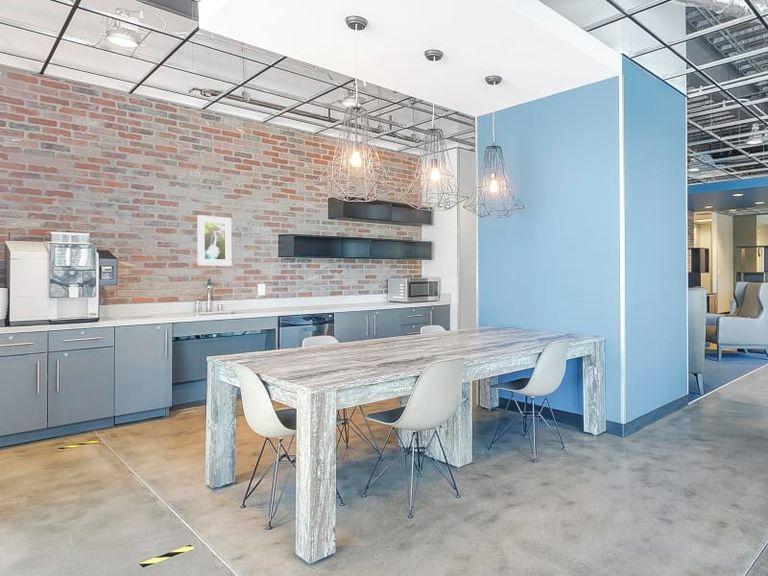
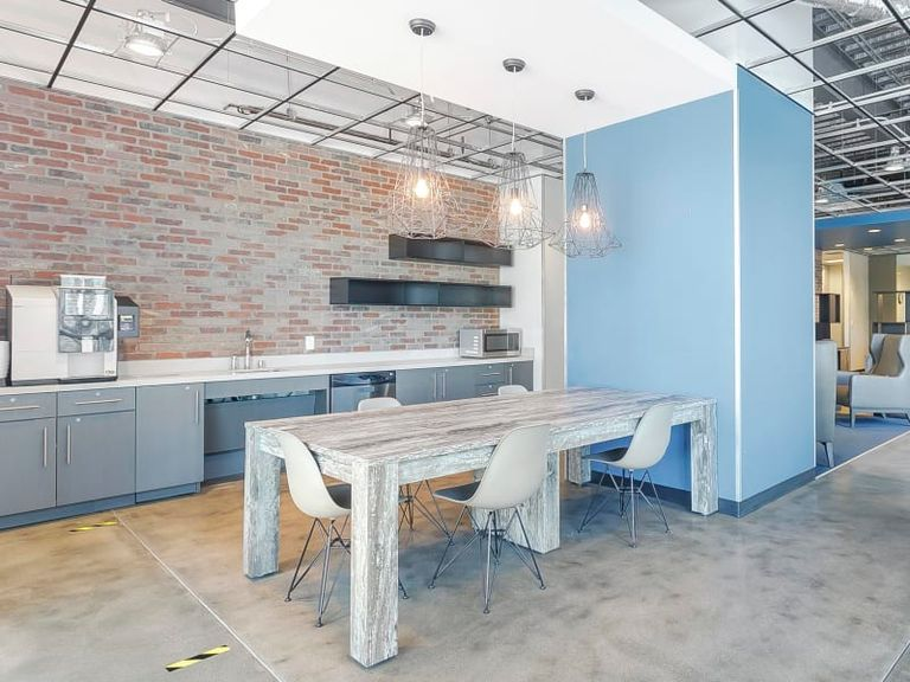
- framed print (214, 241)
